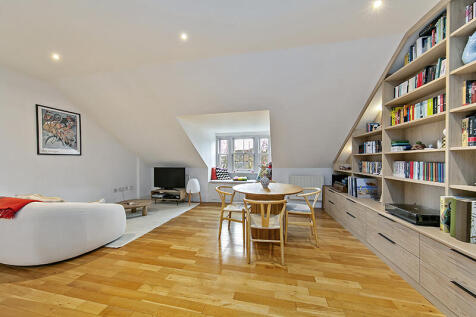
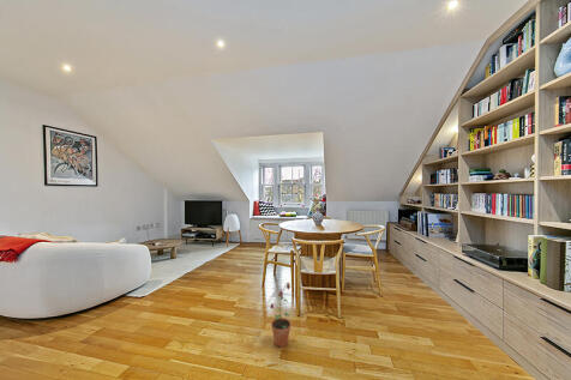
+ potted plant (280, 312)
